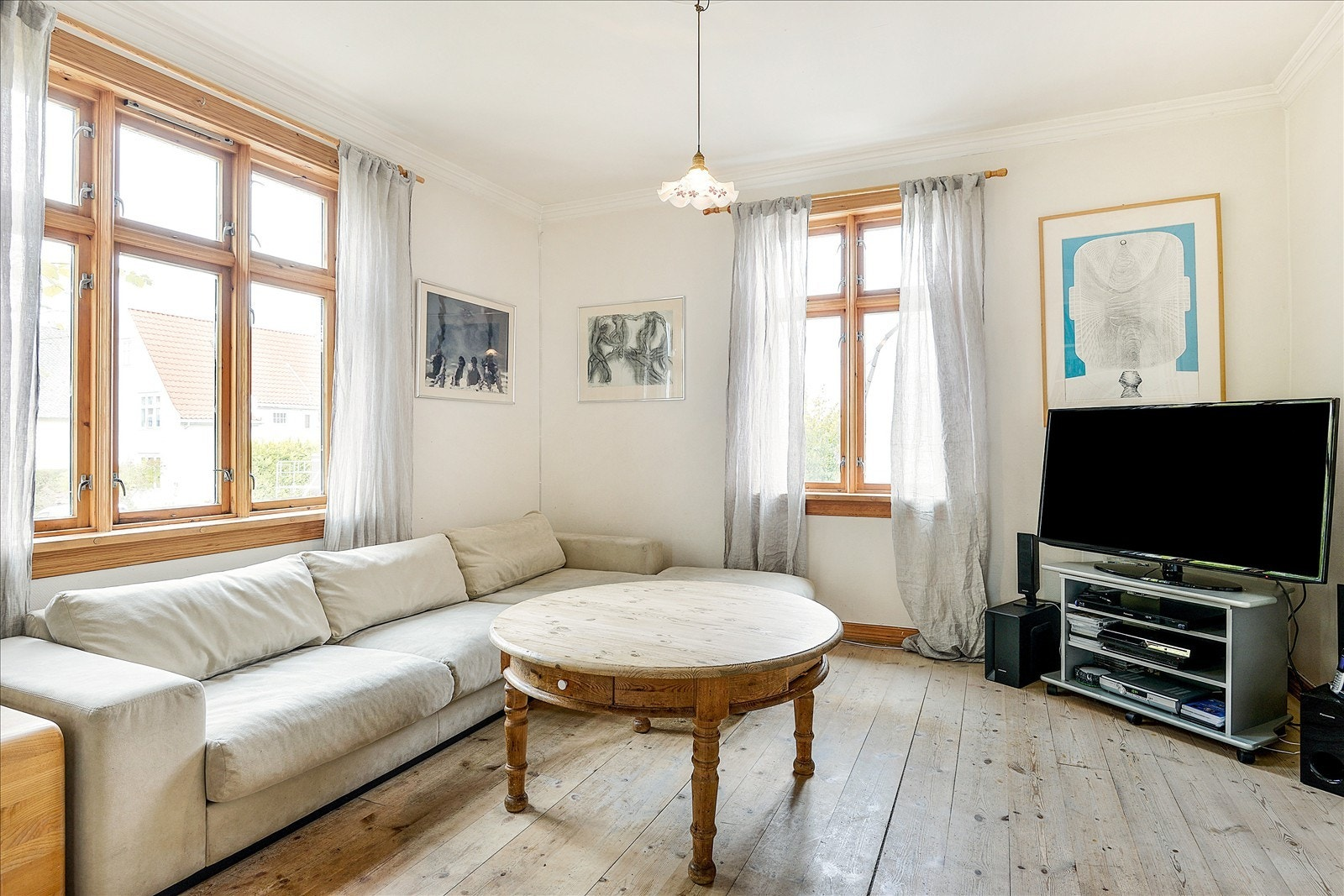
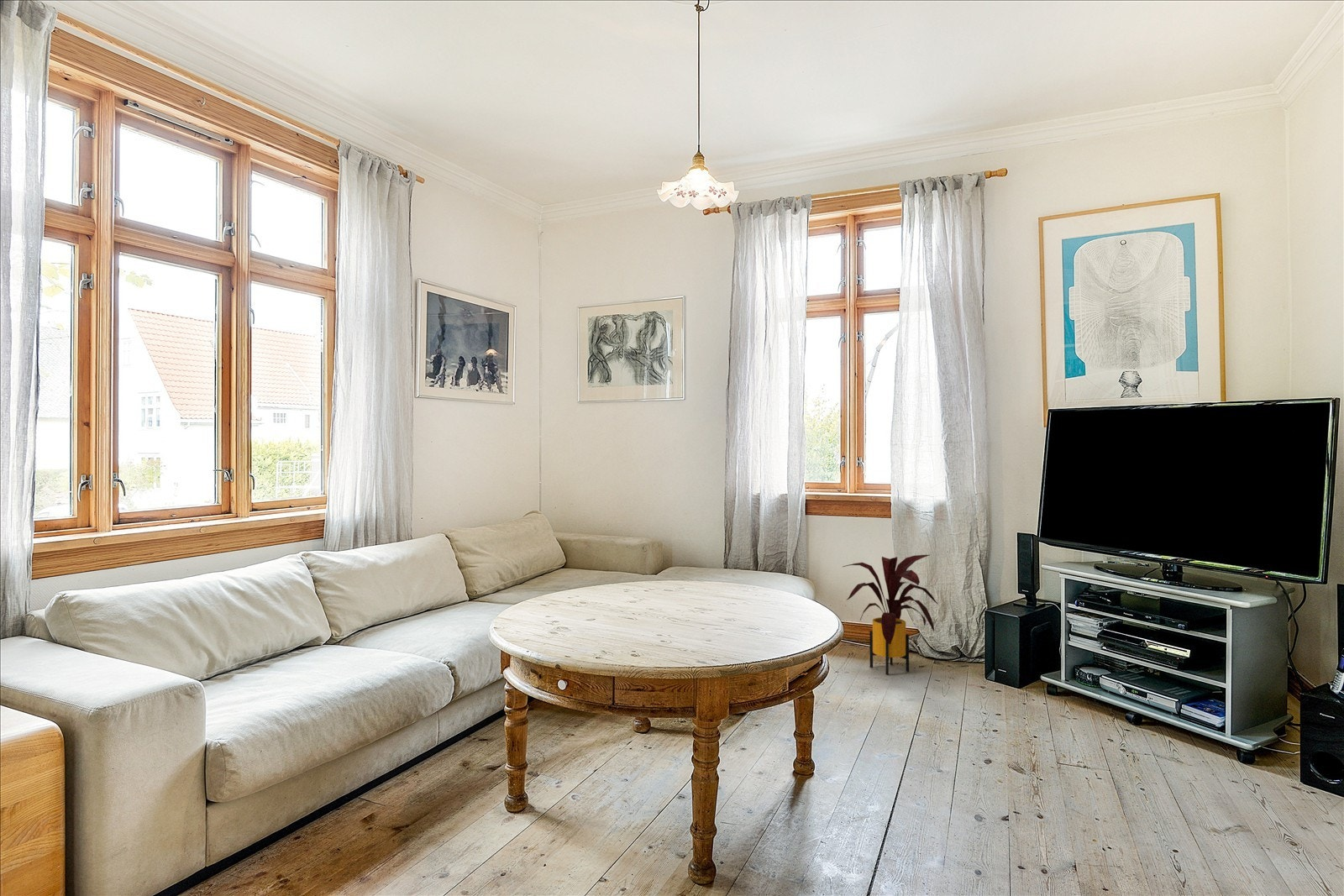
+ house plant (887, 610)
